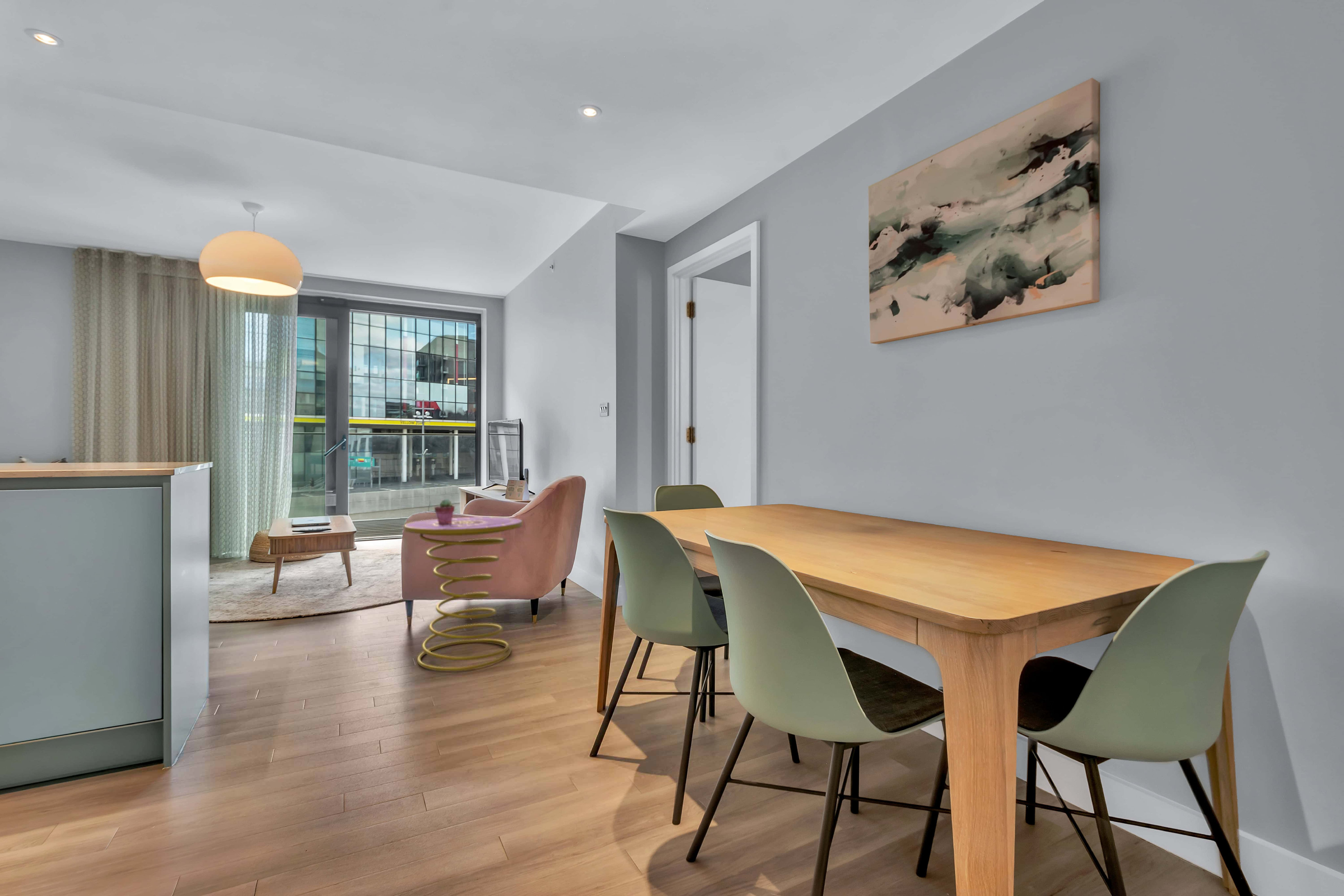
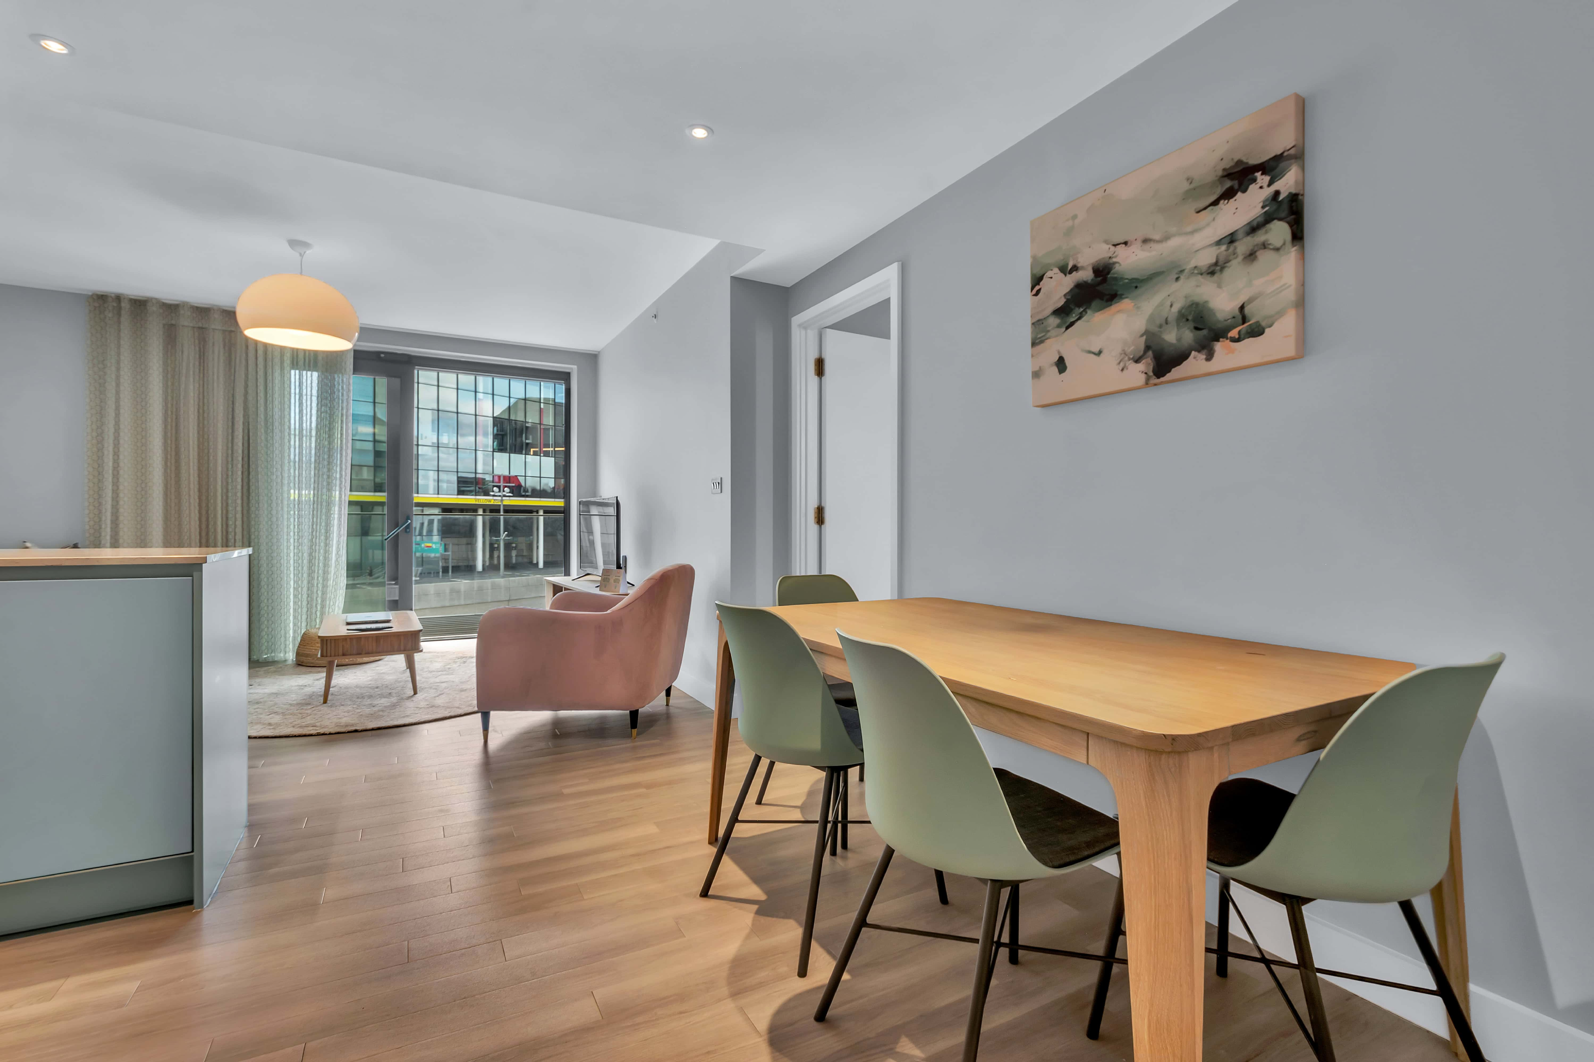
- potted succulent (445, 511)
- side table (465, 594)
